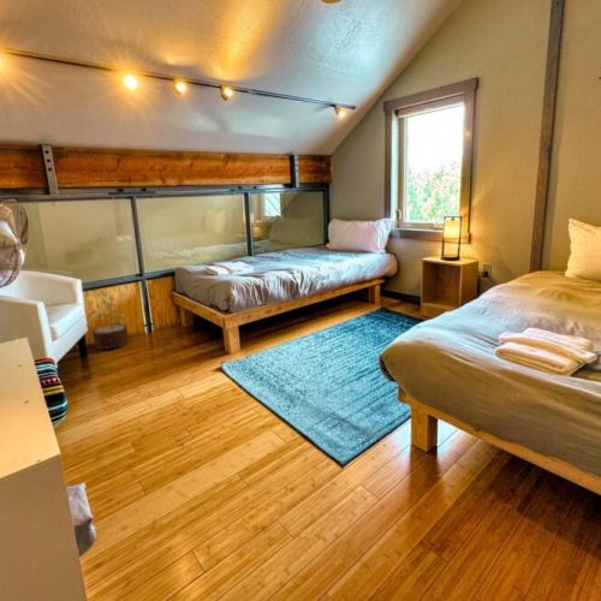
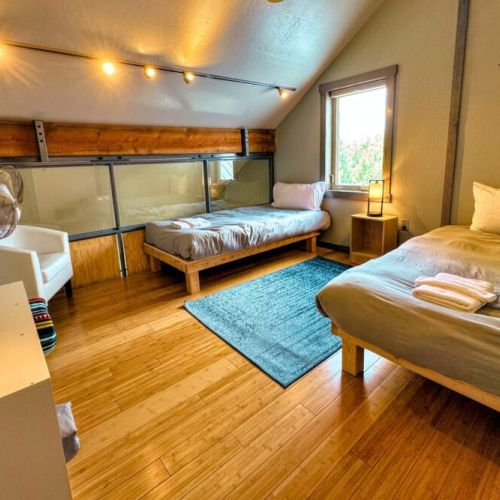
- decorative plant (106, 315)
